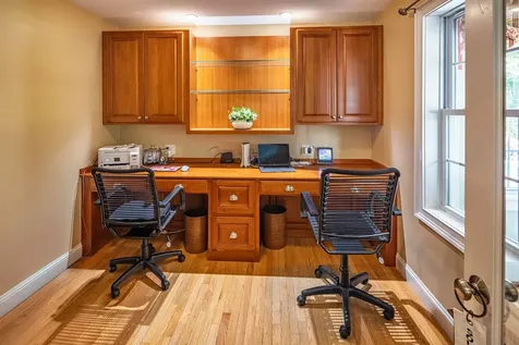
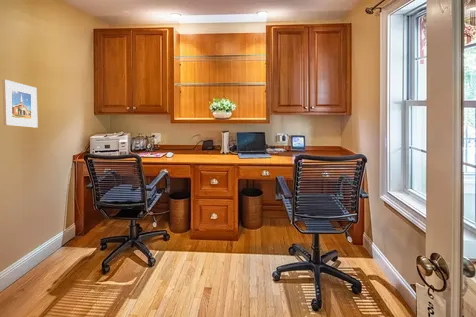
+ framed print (21, 105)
